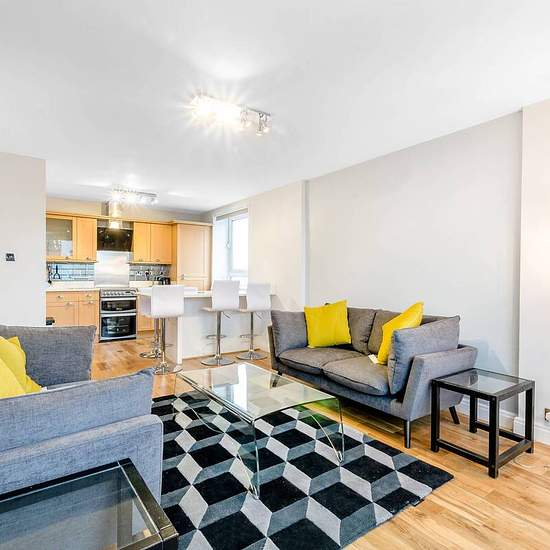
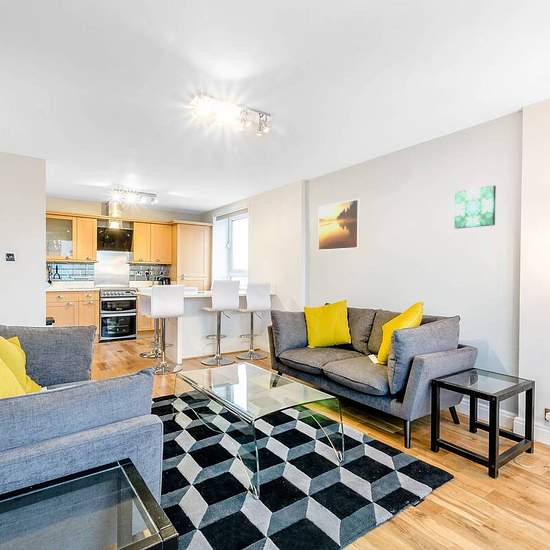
+ wall art (474, 208)
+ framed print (337, 226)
